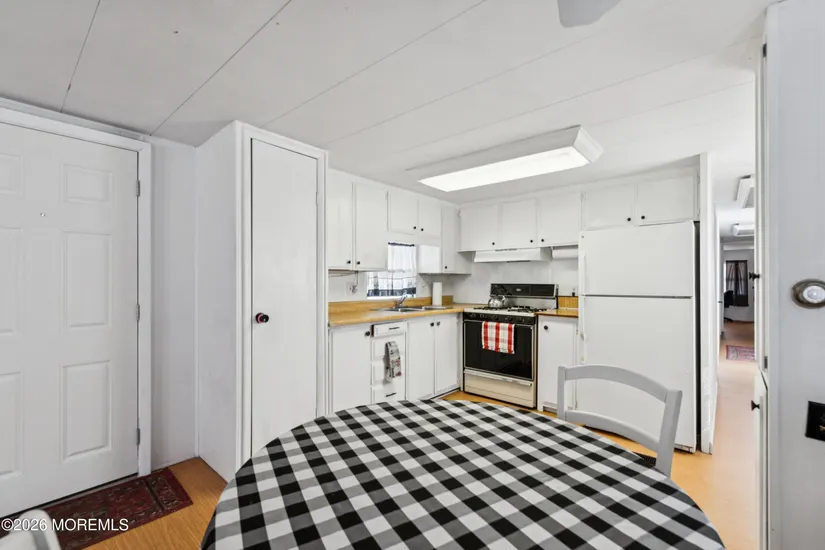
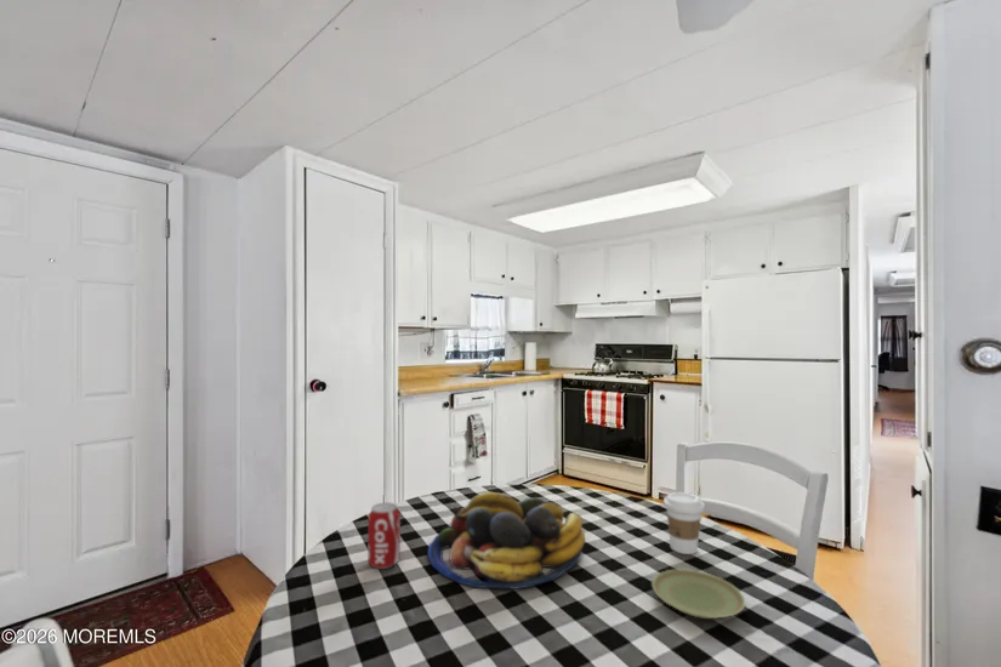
+ beverage can (383, 535)
+ plate (696, 595)
+ coffee cup (683, 521)
+ fruit bowl (504, 520)
